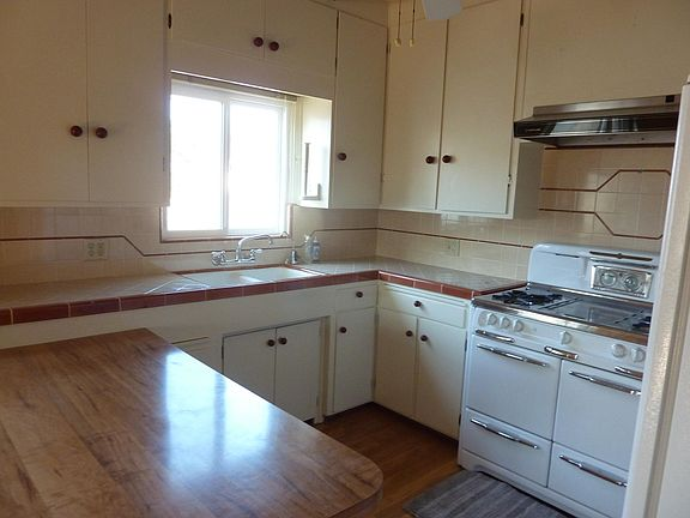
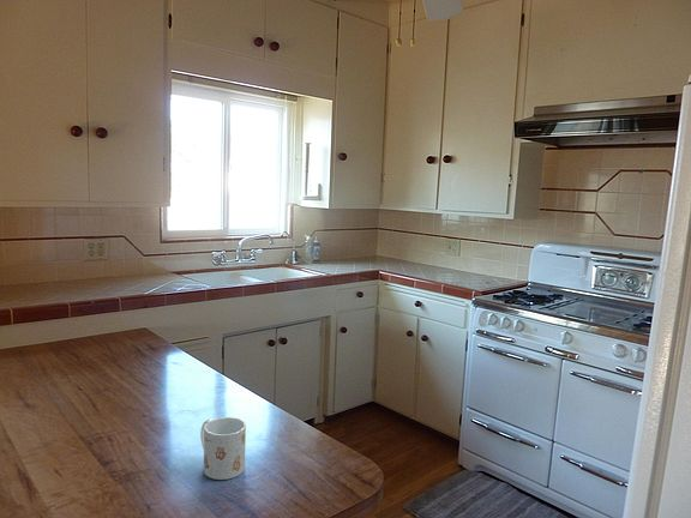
+ mug (218, 444)
